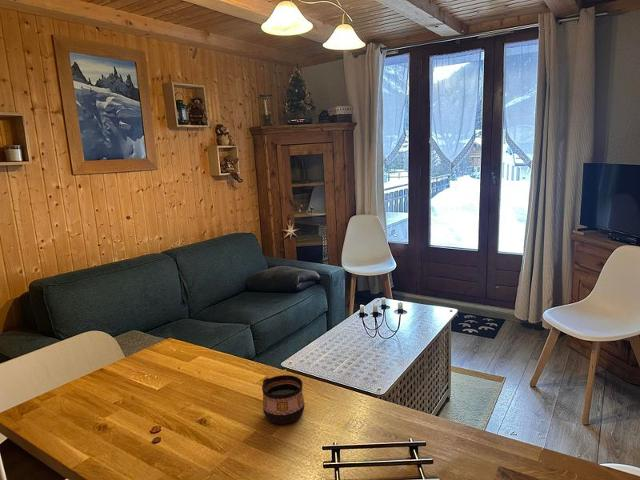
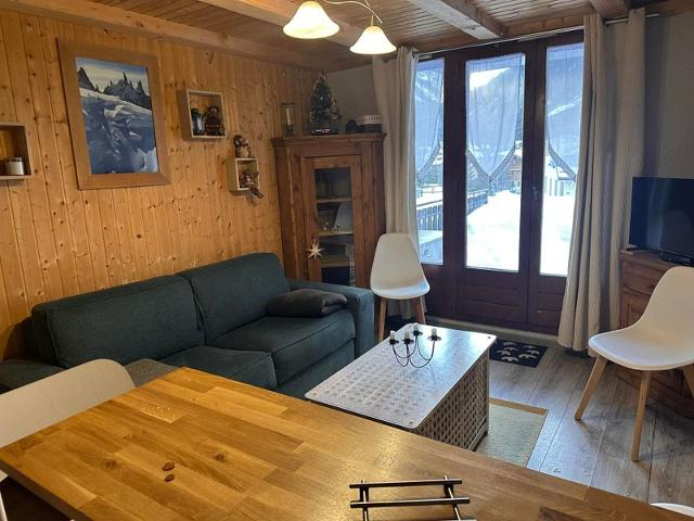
- cup (283, 398)
